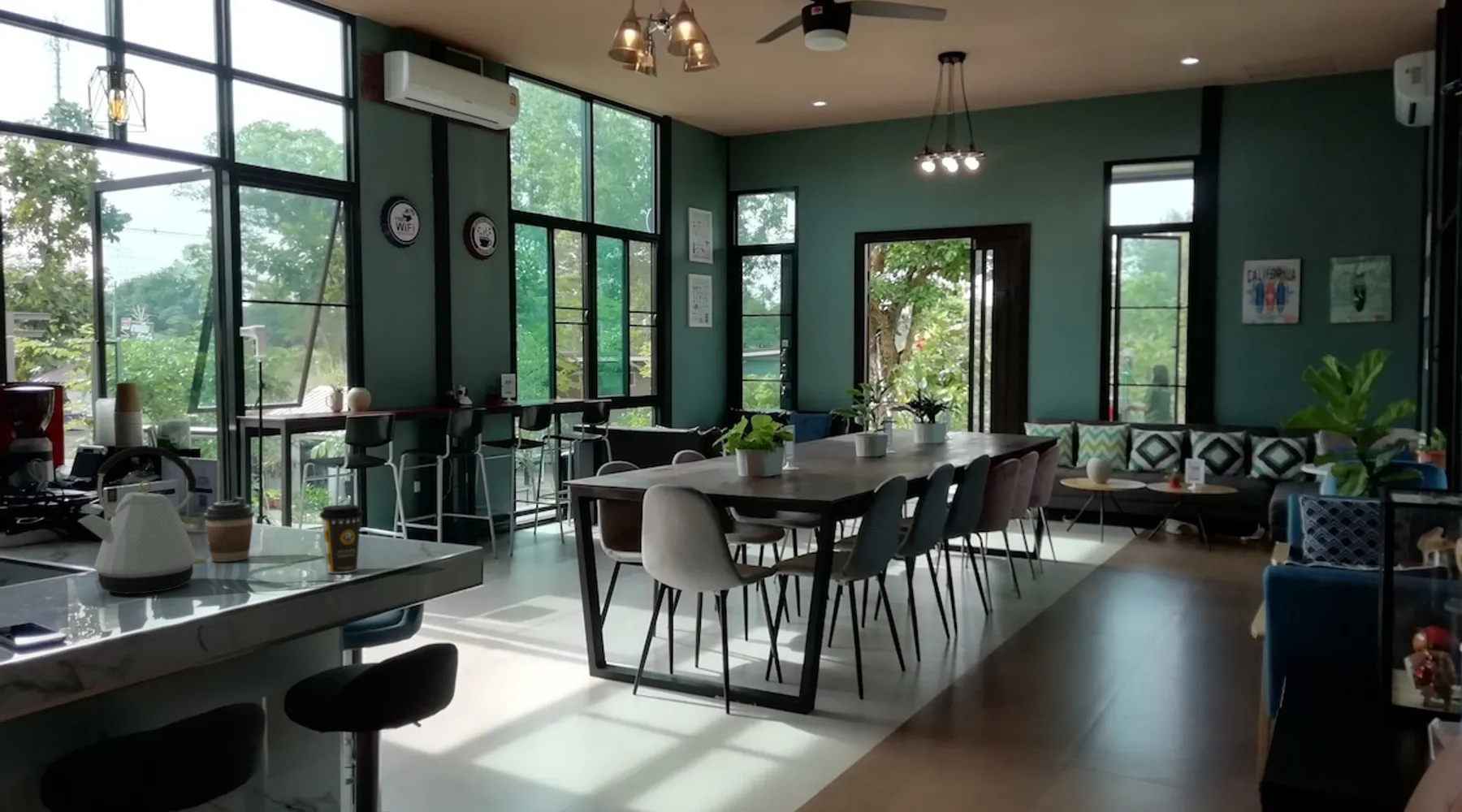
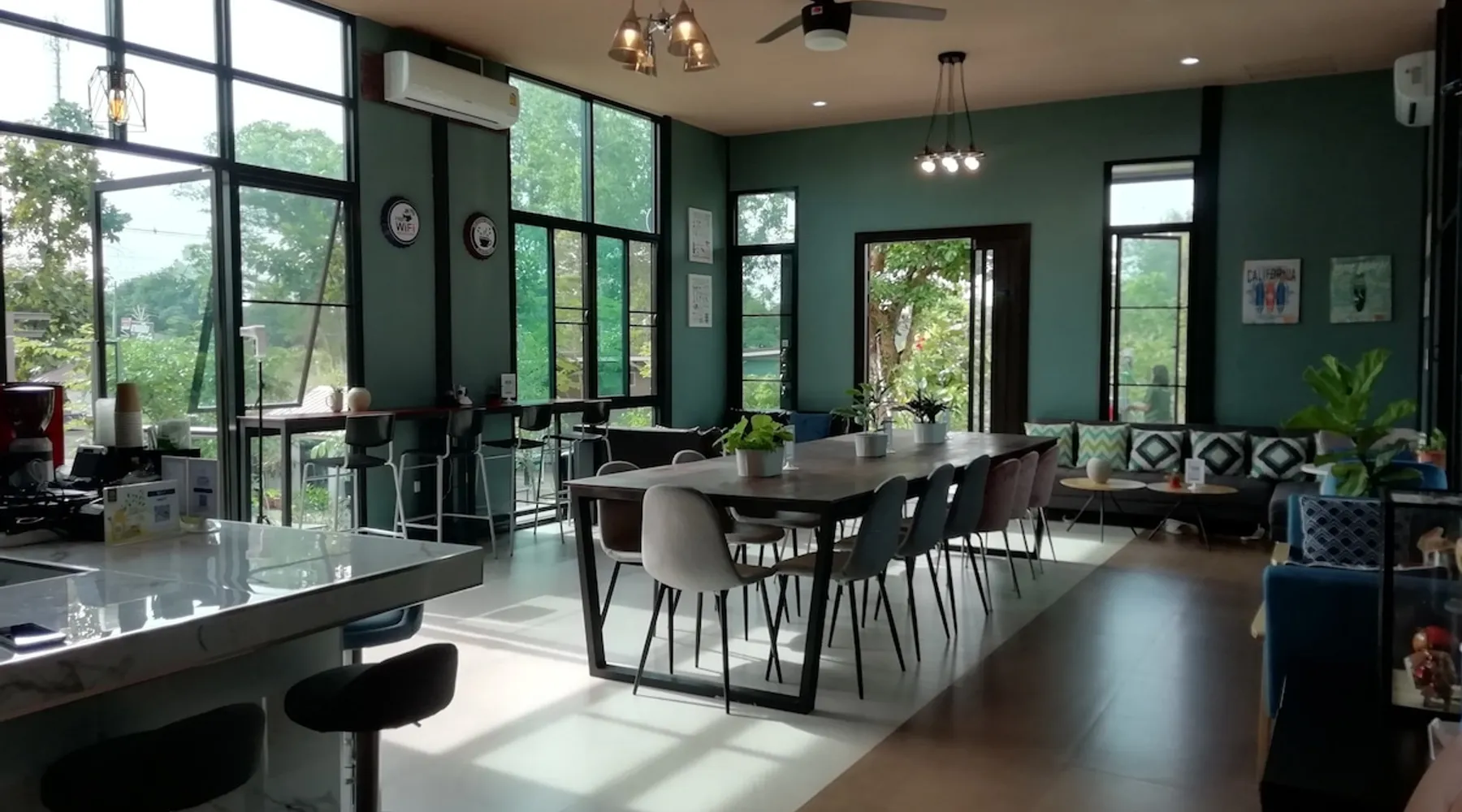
- coffee cup (229, 529)
- kettle (142, 516)
- coffee cup (341, 538)
